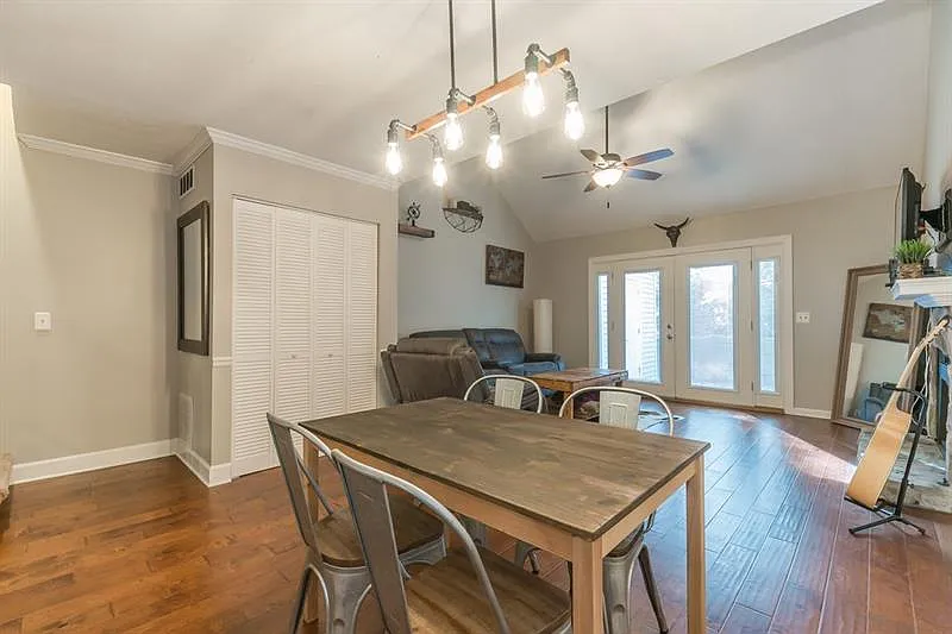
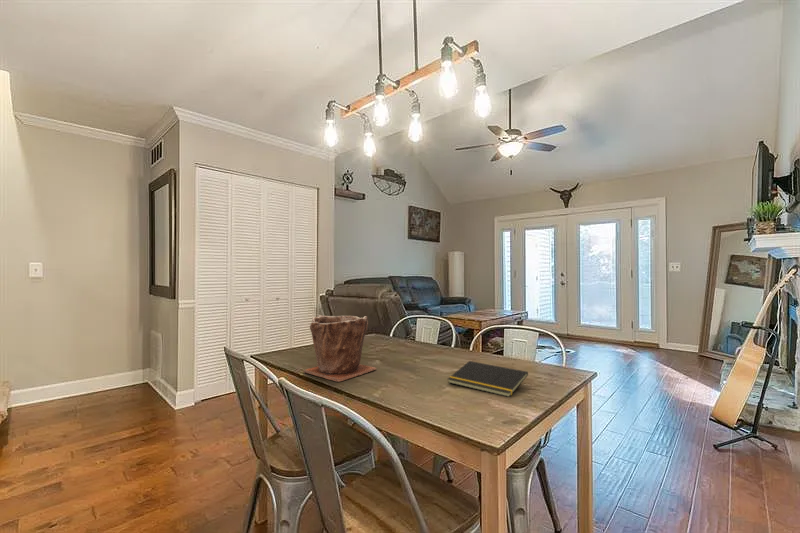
+ notepad (487, 377)
+ plant pot (340, 343)
